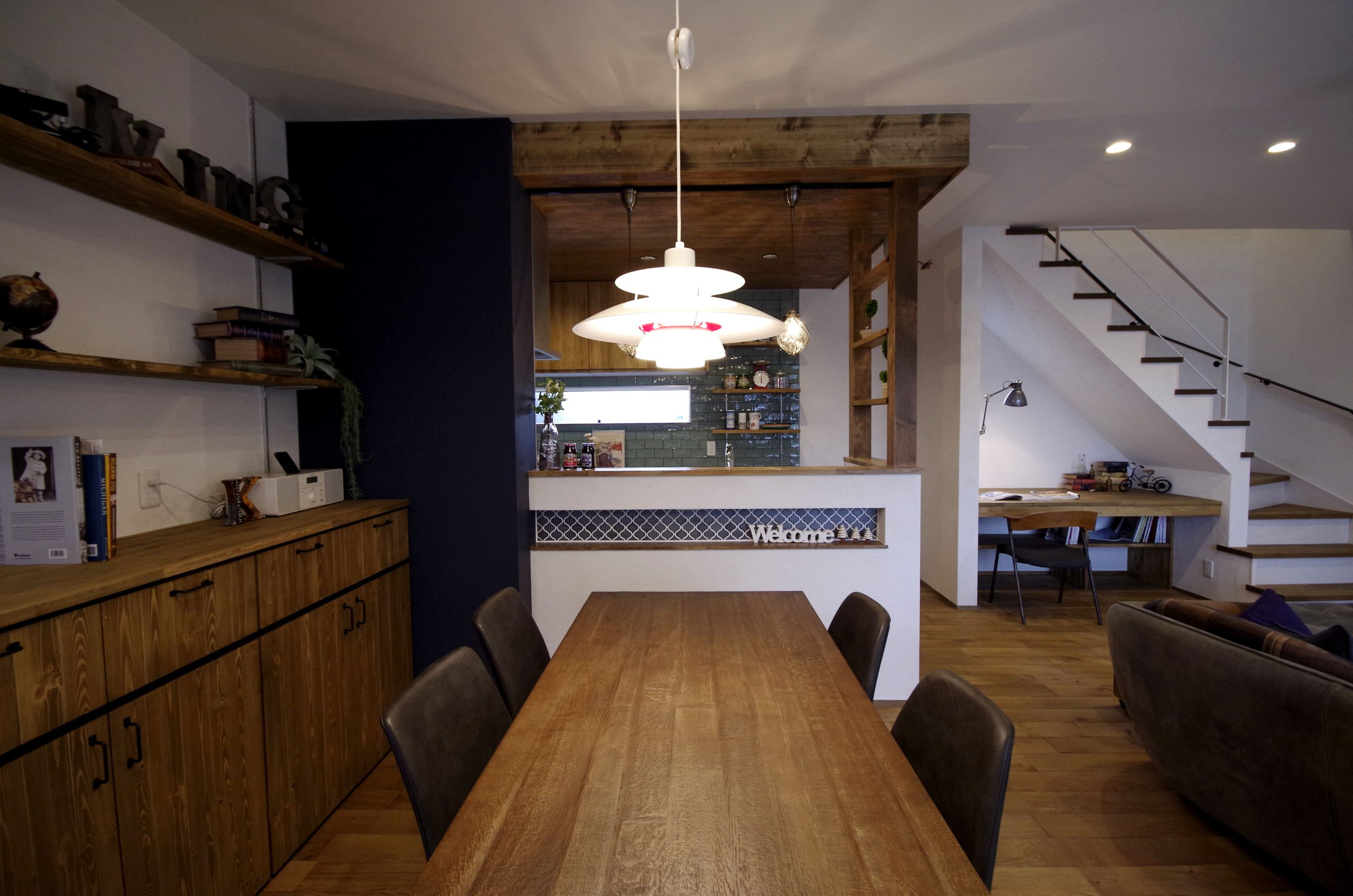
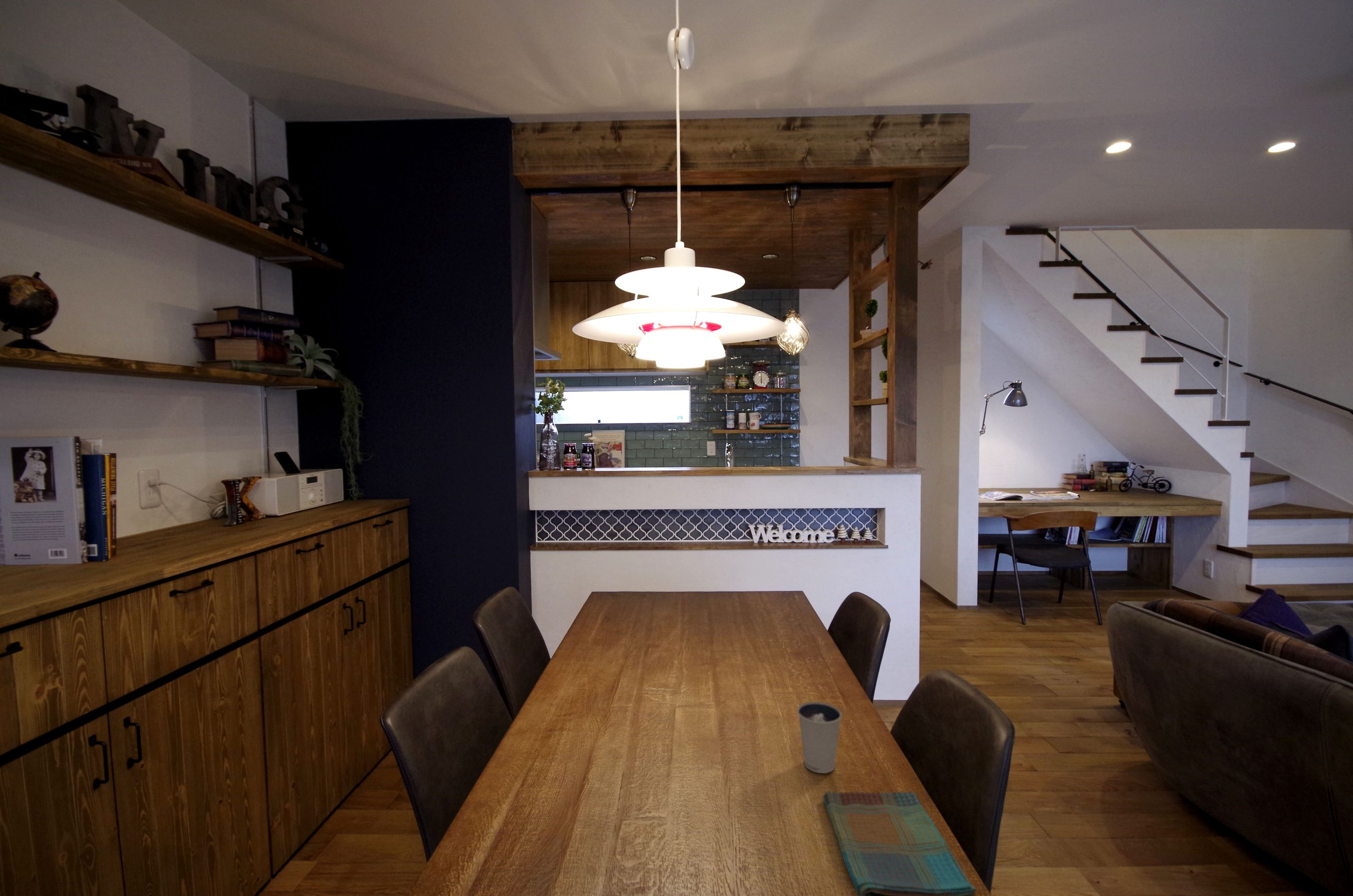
+ dish towel (890, 839)
+ dixie cup (819, 739)
